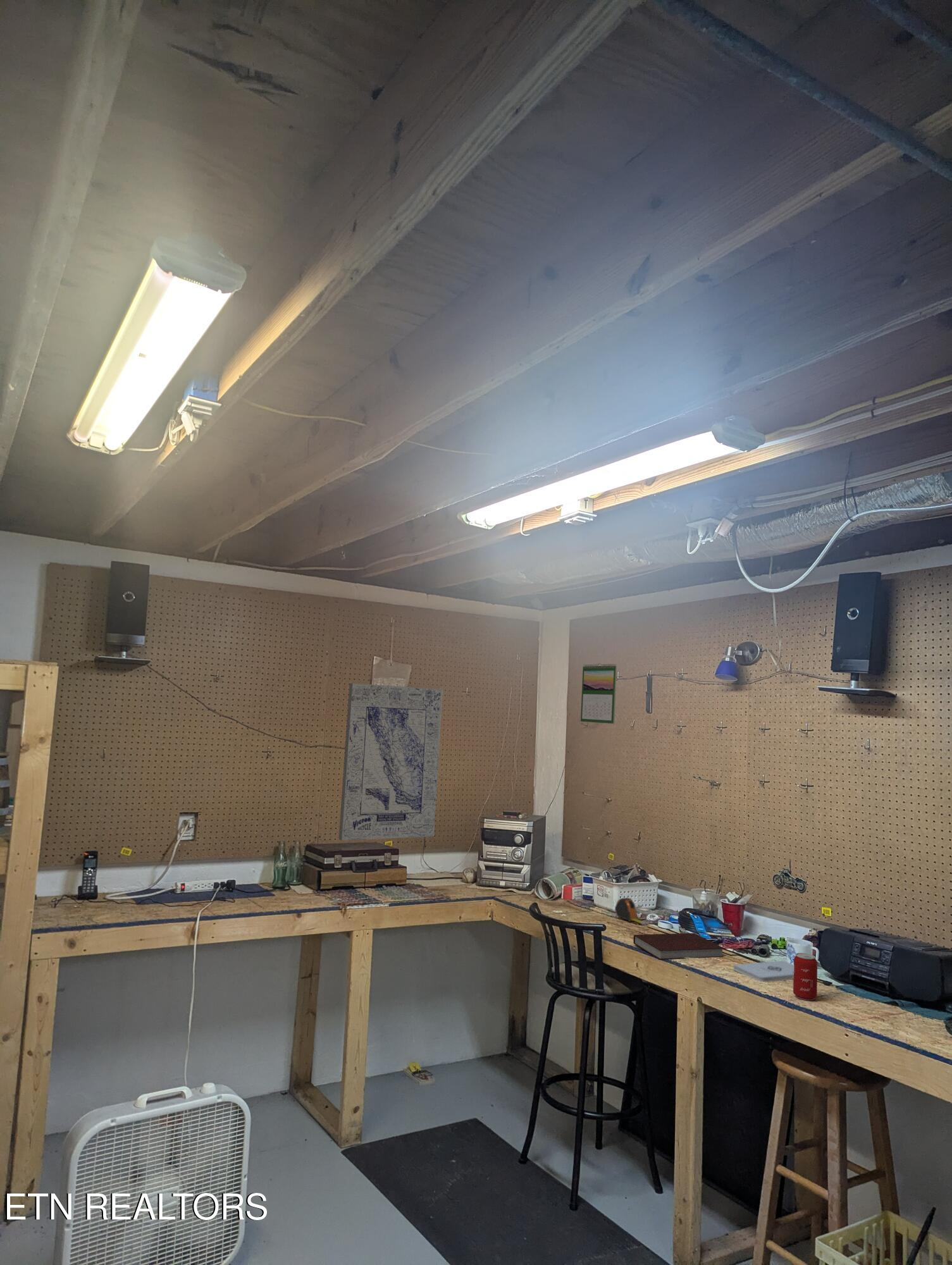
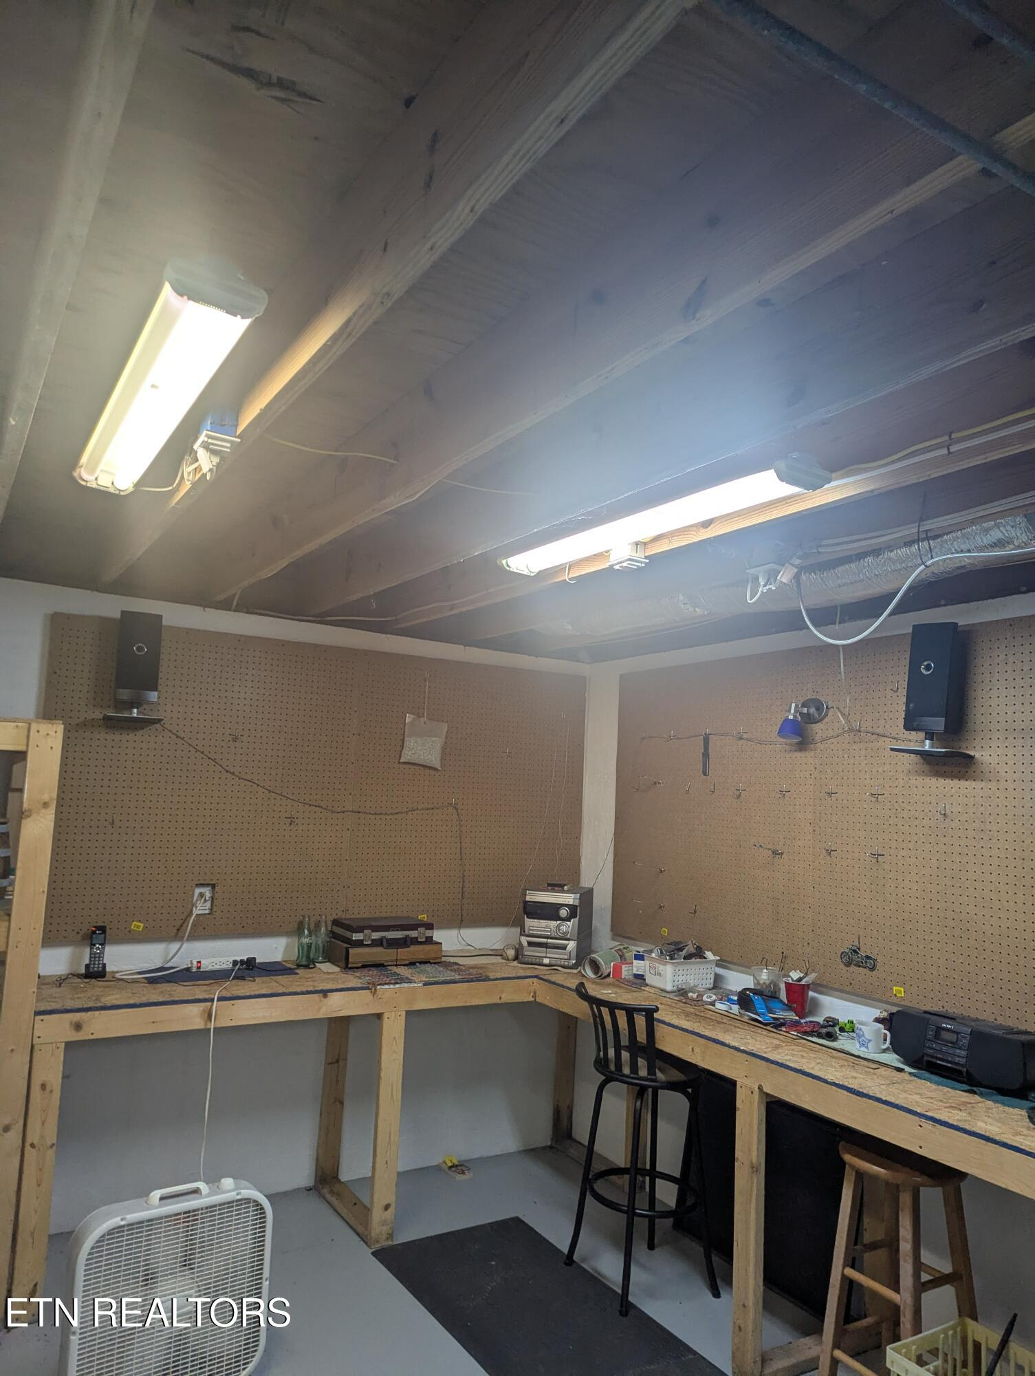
- beverage can (805, 976)
- calendar (598, 693)
- tape measure (629, 909)
- notebook (677, 946)
- notepad (772, 971)
- wall art (392, 761)
